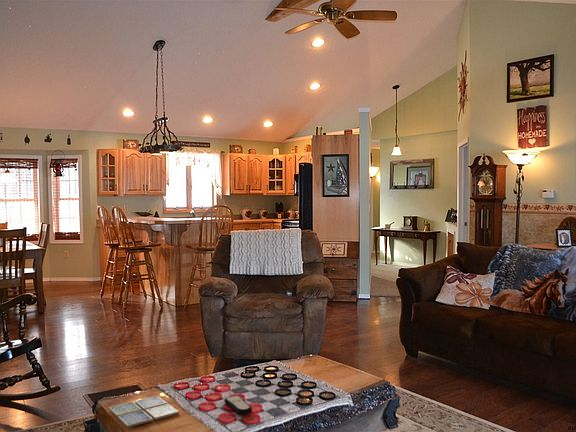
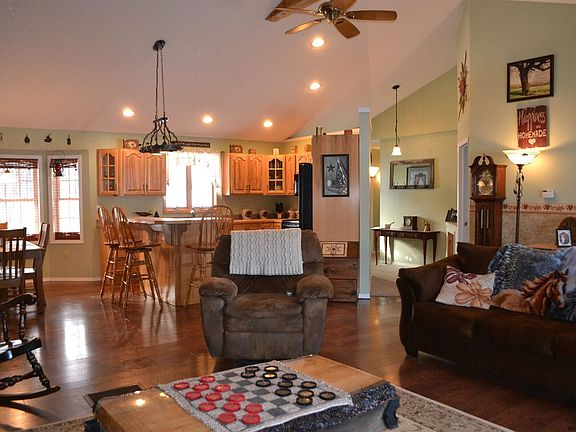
- drink coaster (143, 411)
- remote control (238, 404)
